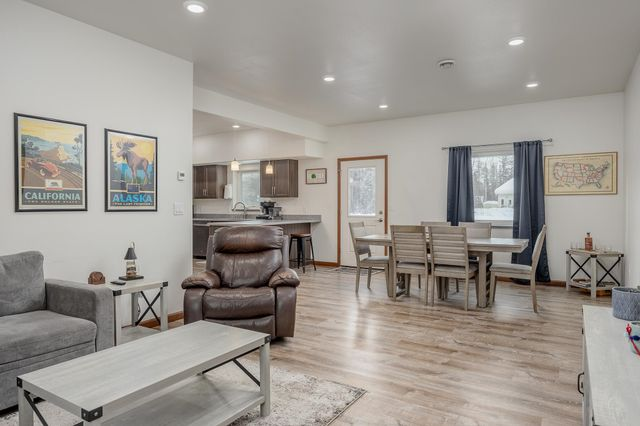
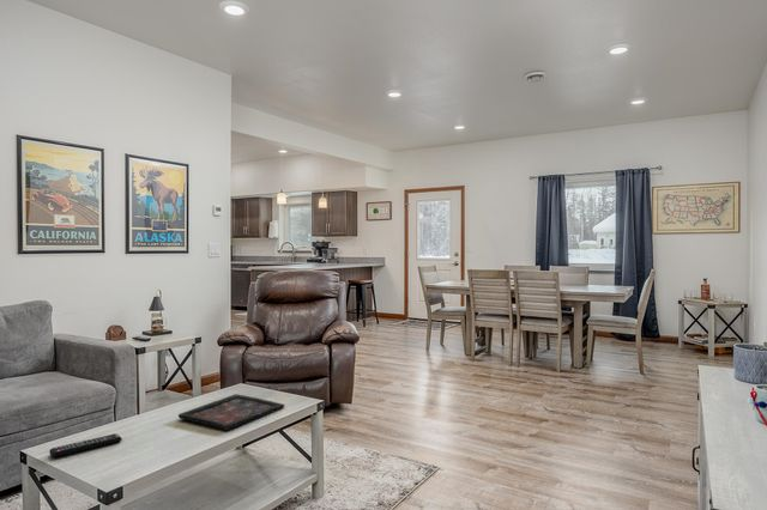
+ remote control (86, 444)
+ decorative tray (232, 409)
